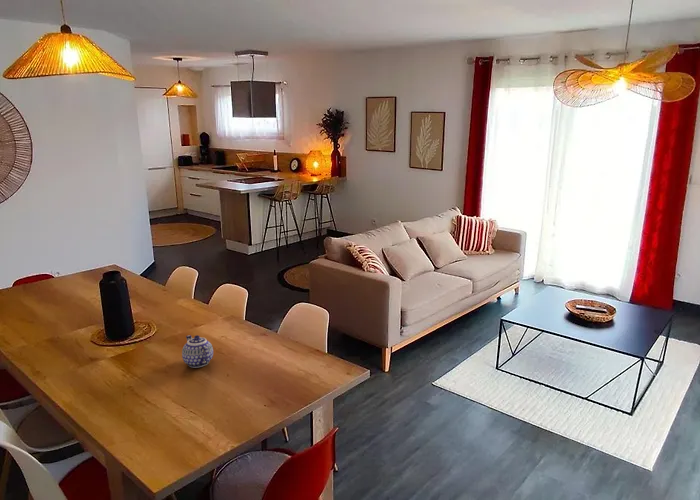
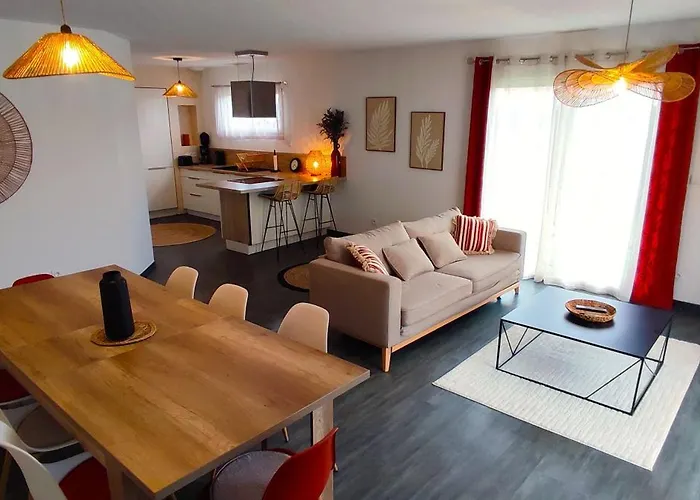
- teapot (197, 349)
